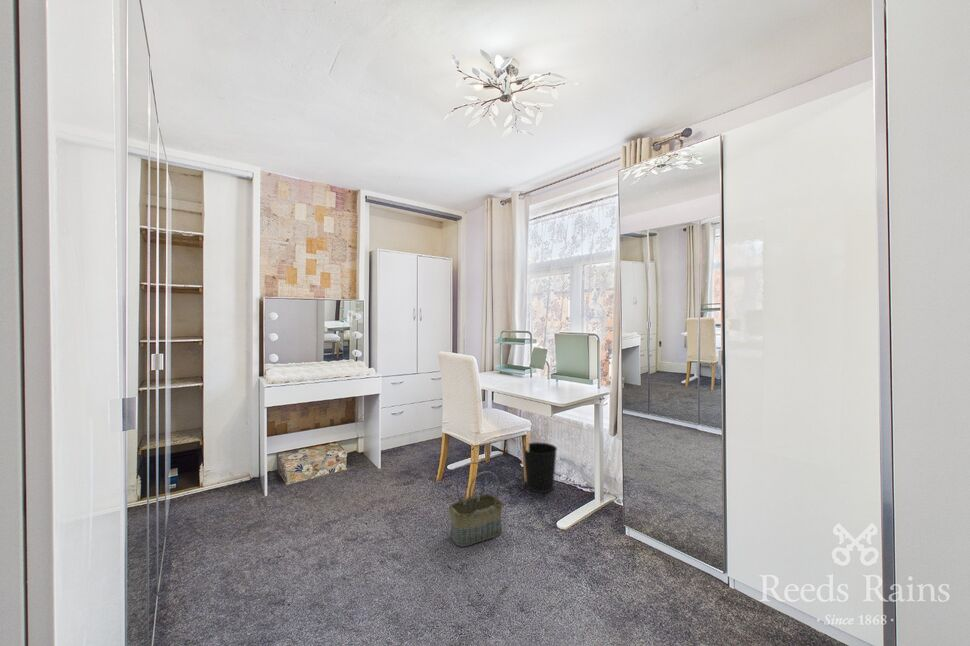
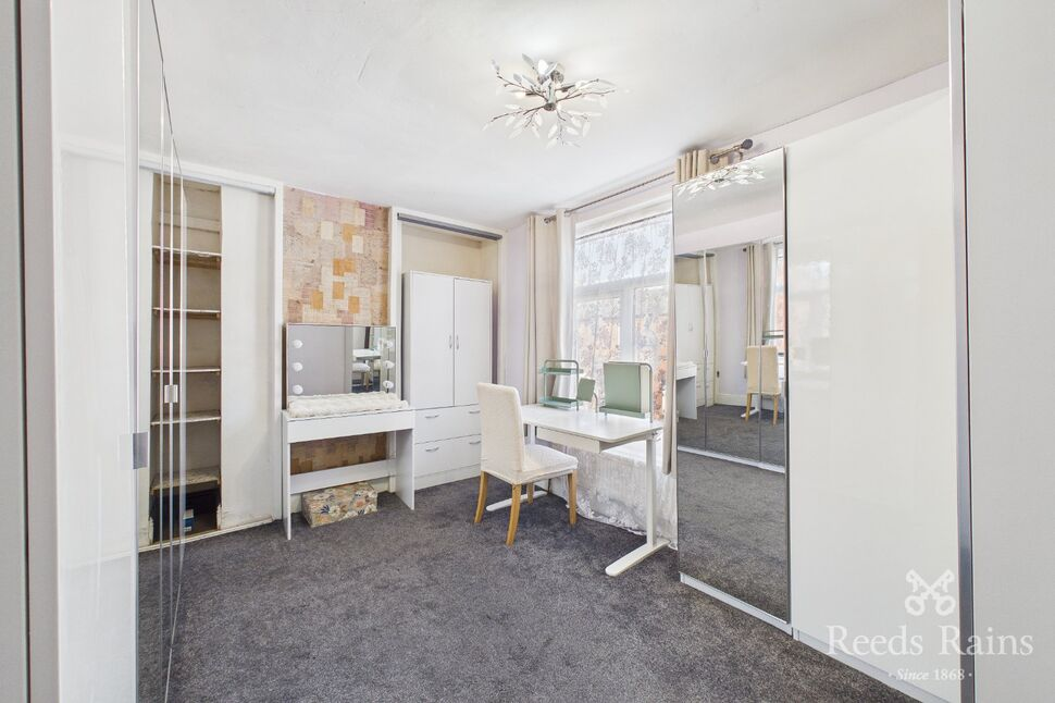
- wastebasket (539, 467)
- basket (476, 500)
